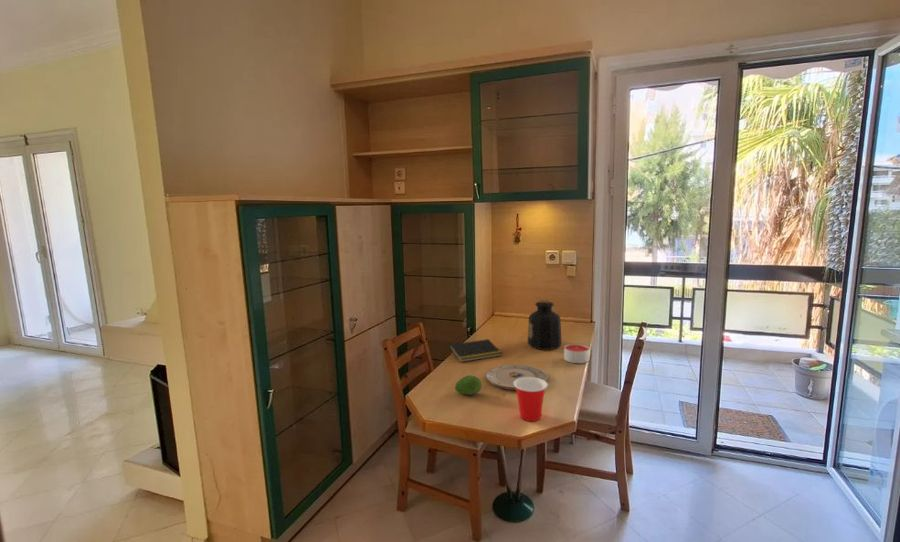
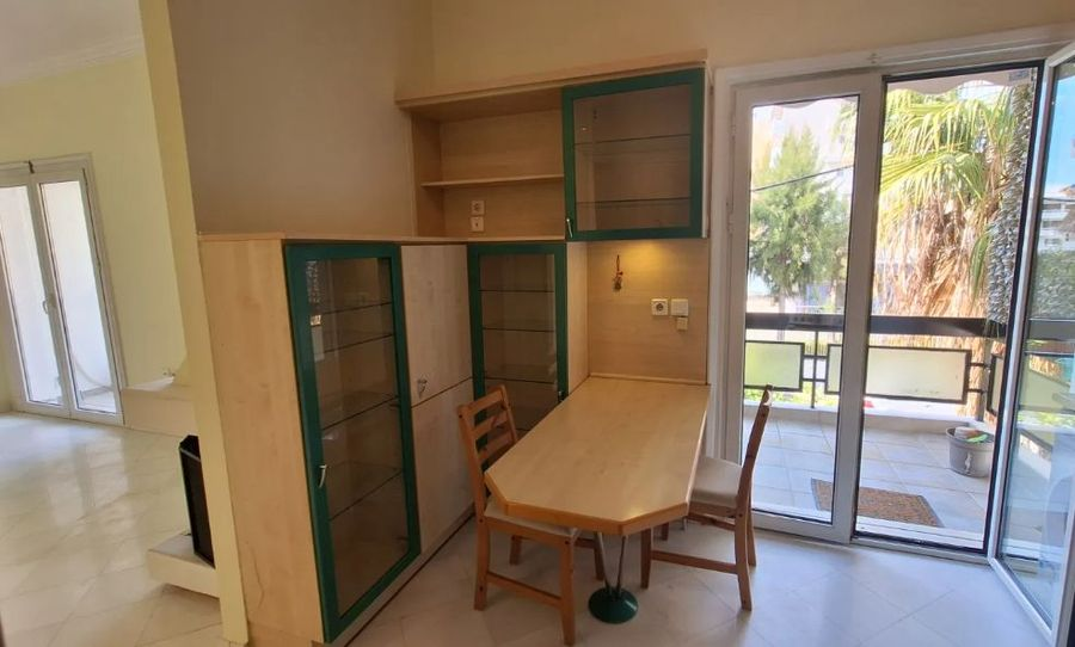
- fruit (468, 384)
- candle (576, 353)
- notepad (475, 350)
- plate (516, 376)
- bottle (544, 323)
- cup (530, 399)
